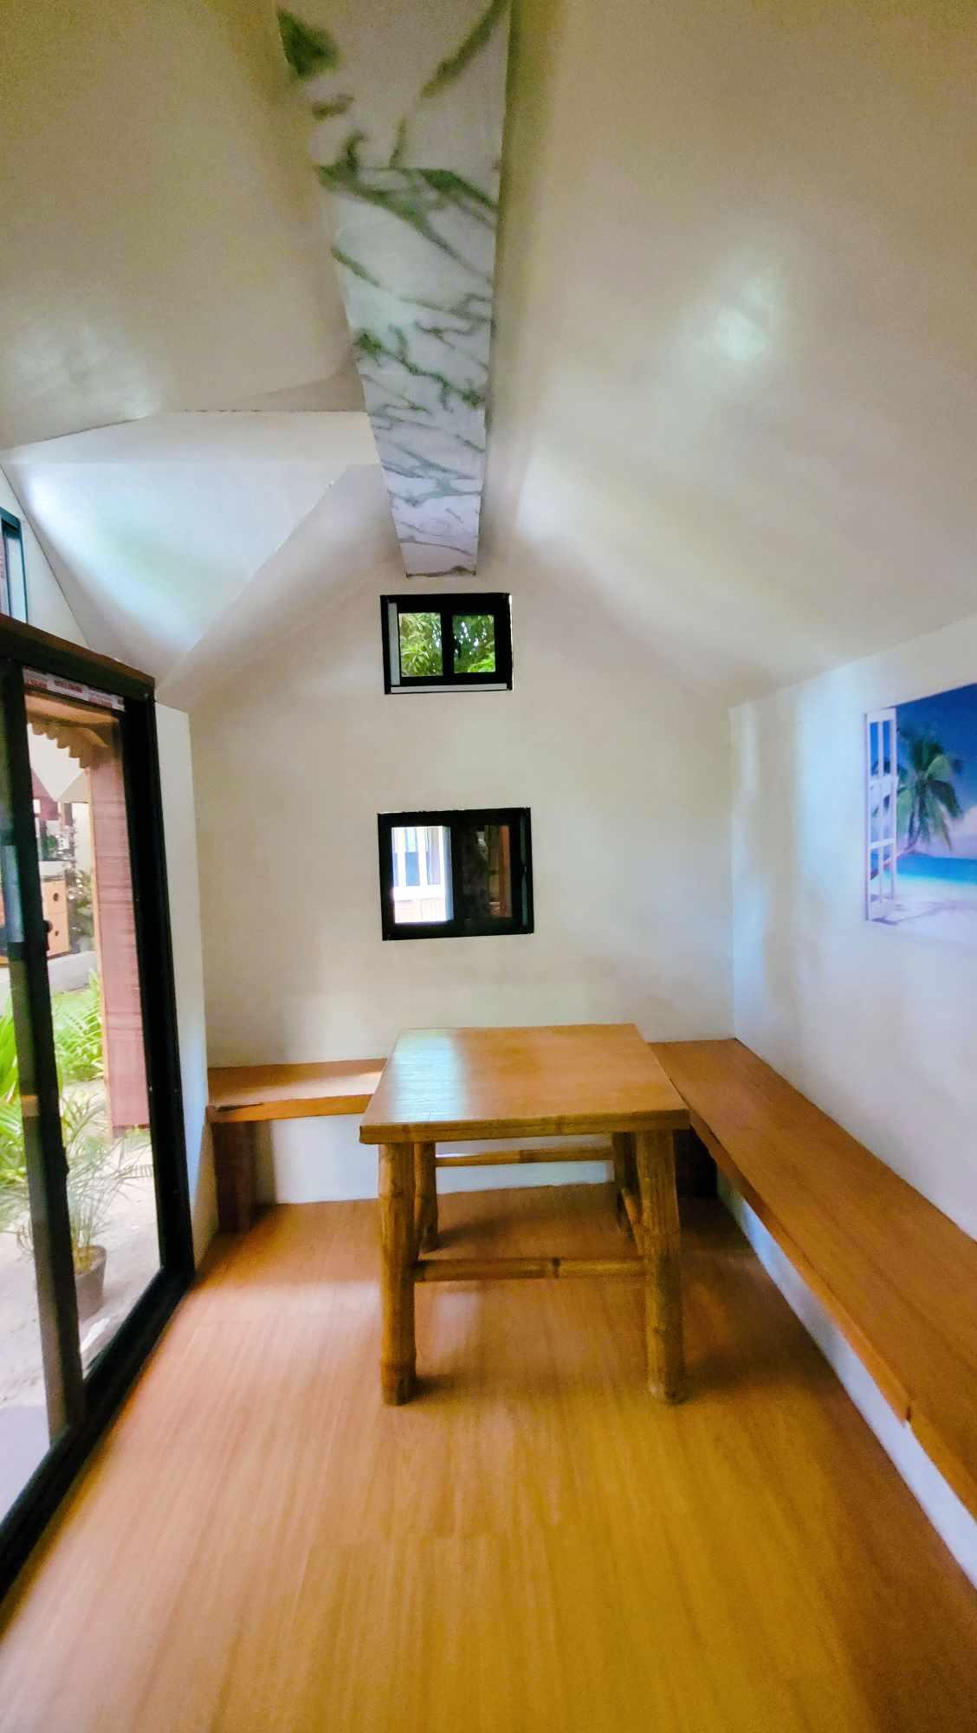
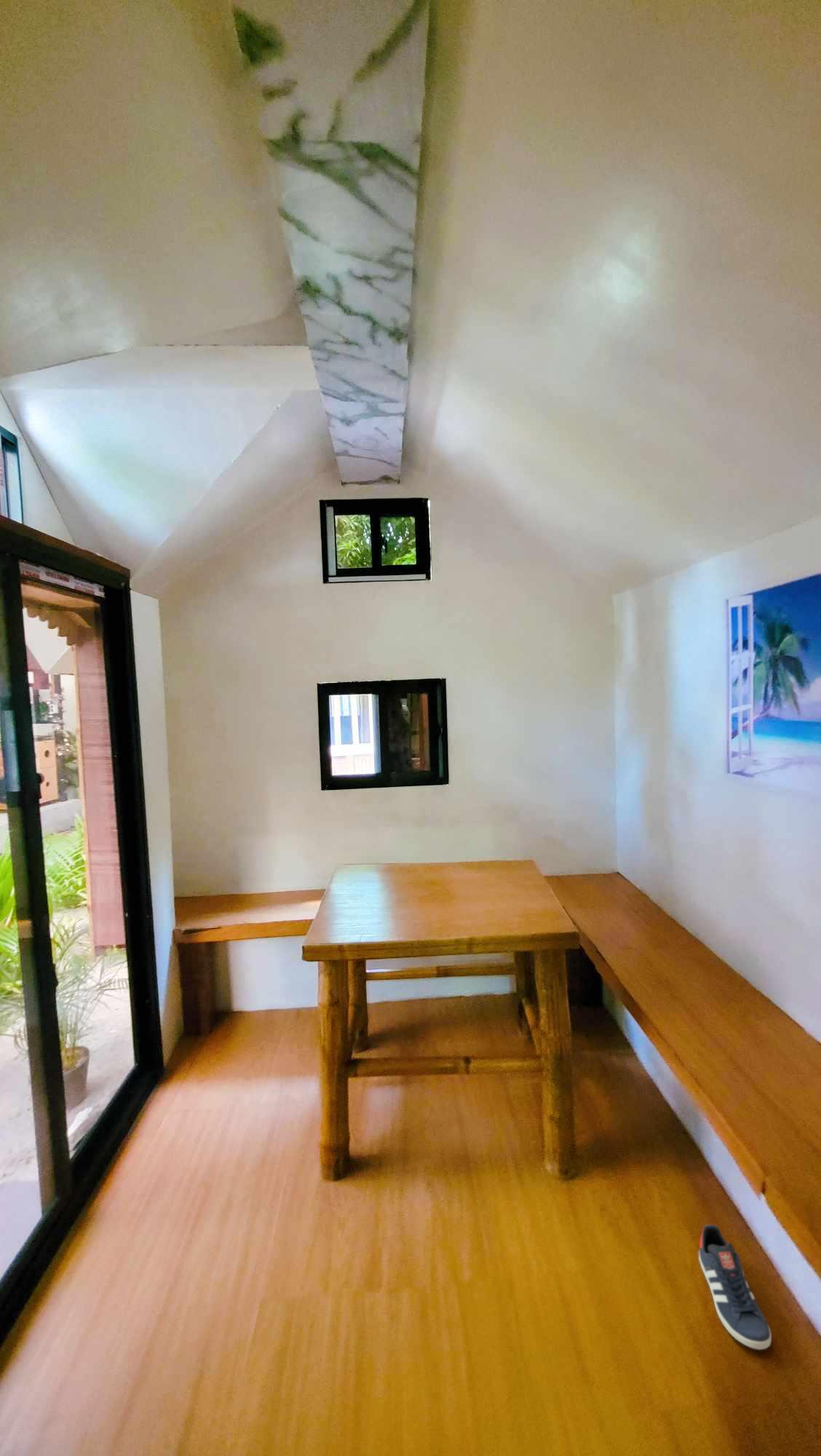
+ sneaker (729, 1279)
